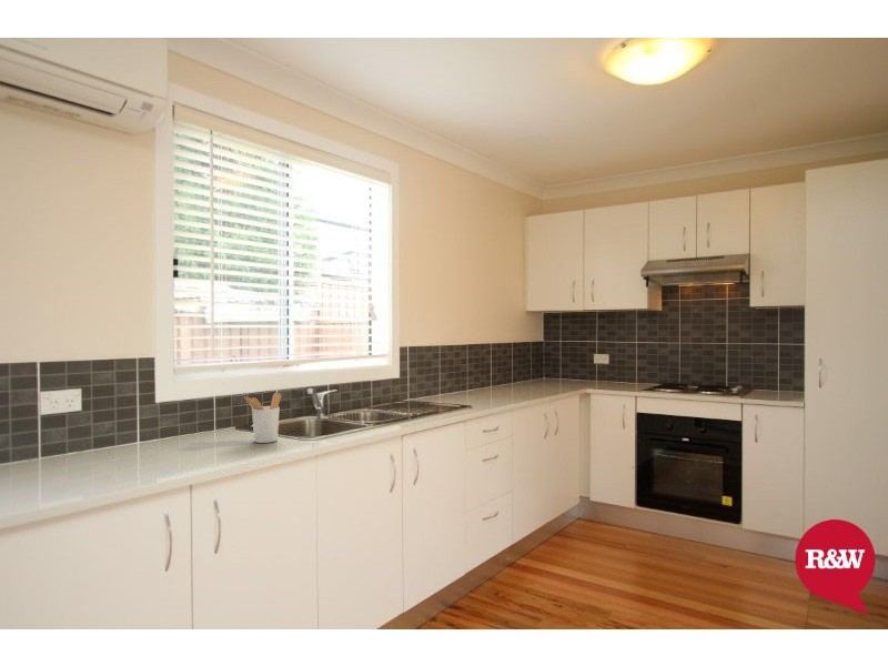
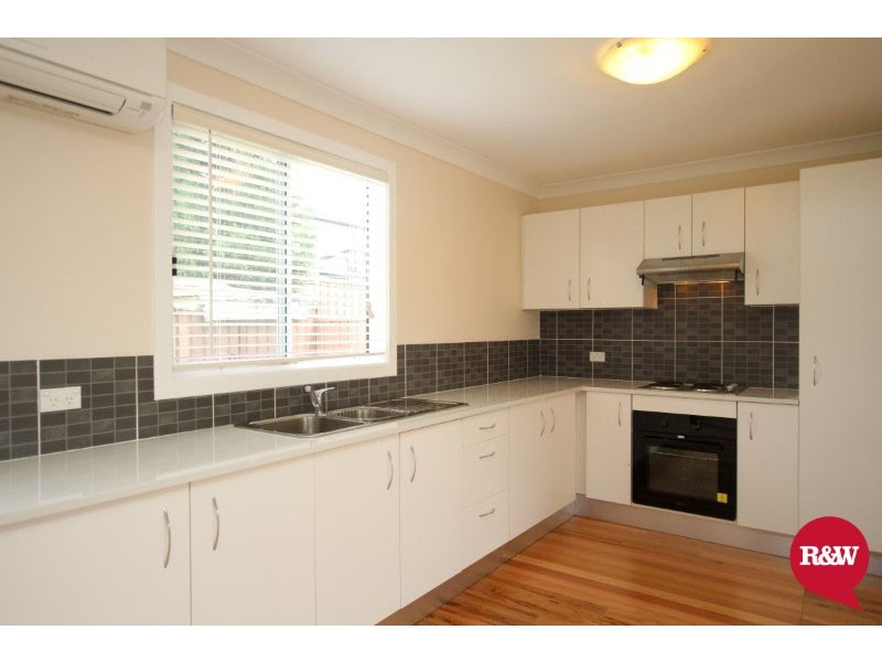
- utensil holder (261, 416)
